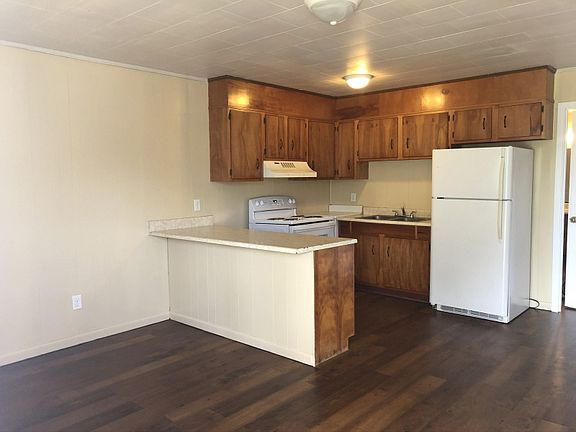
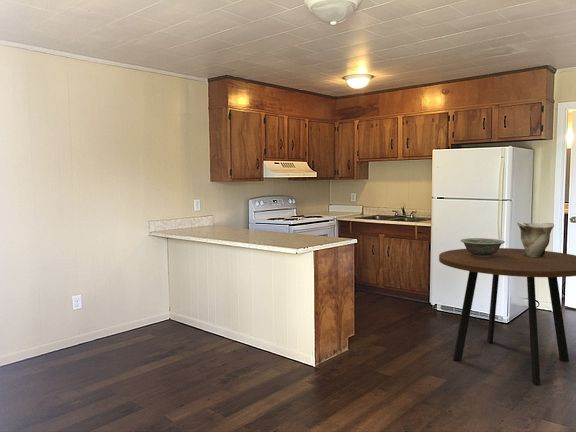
+ dining table (495, 309)
+ vase (535, 238)
+ decorative bowl (482, 248)
